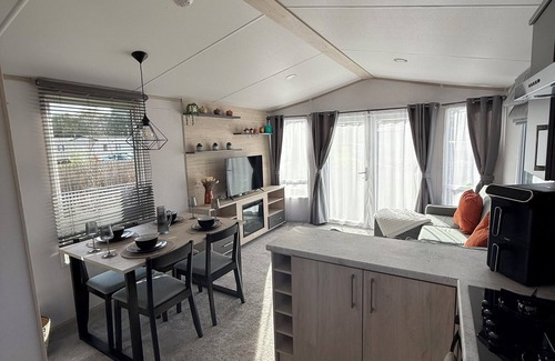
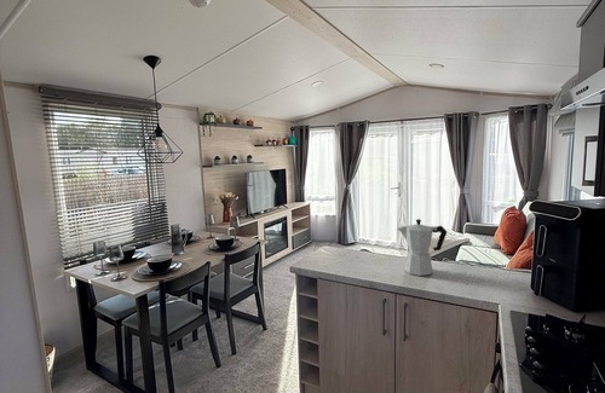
+ moka pot (421, 245)
